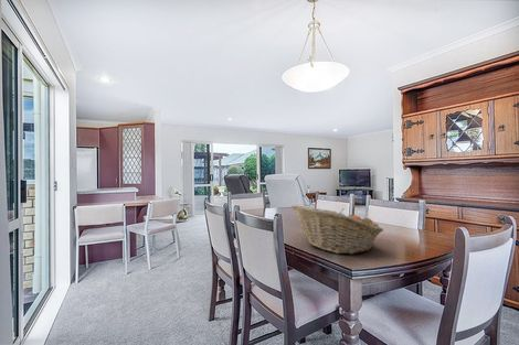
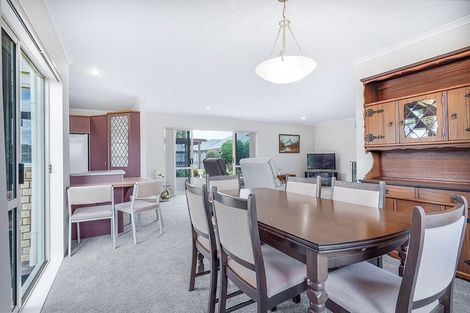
- fruit basket (333, 224)
